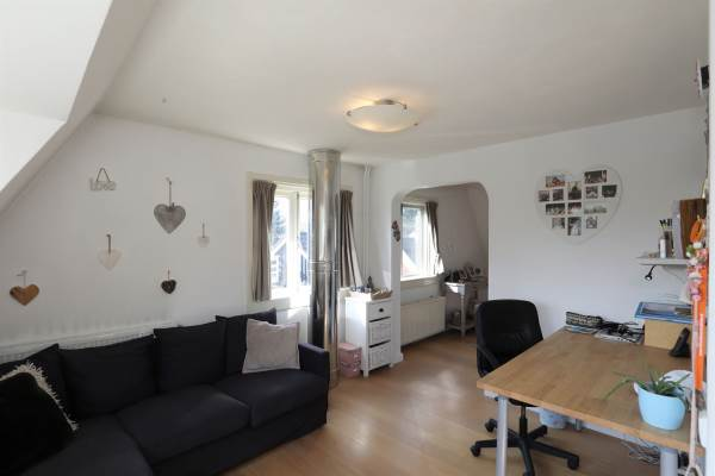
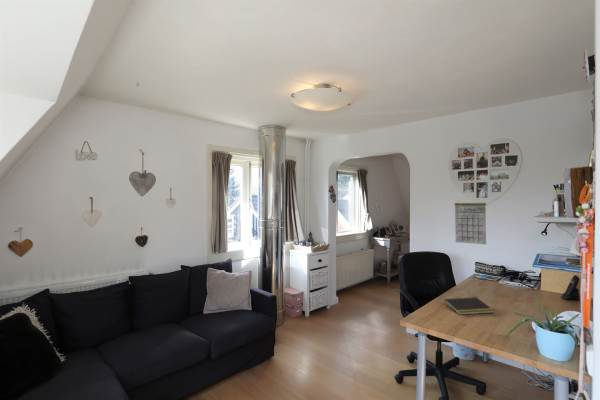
+ notepad (468, 305)
+ calendar (470, 218)
